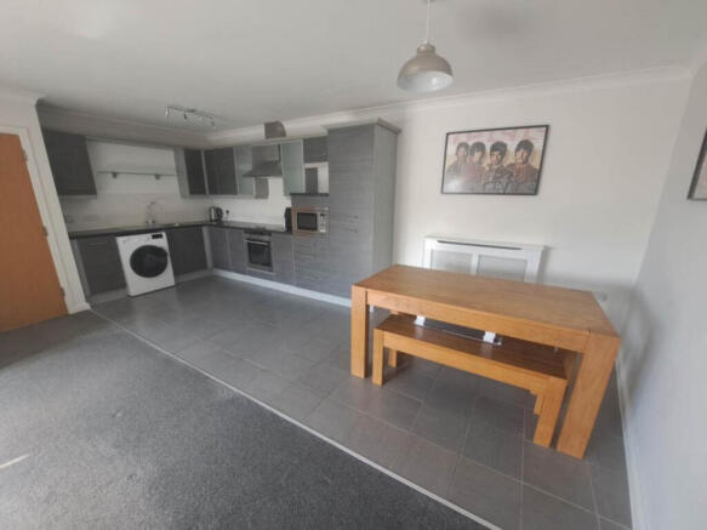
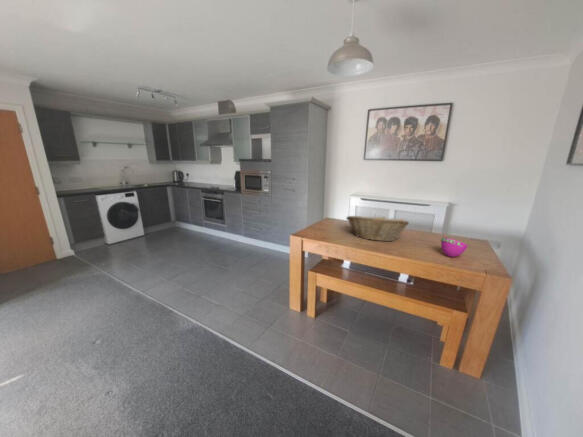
+ fruit basket (375, 224)
+ bowl (453, 246)
